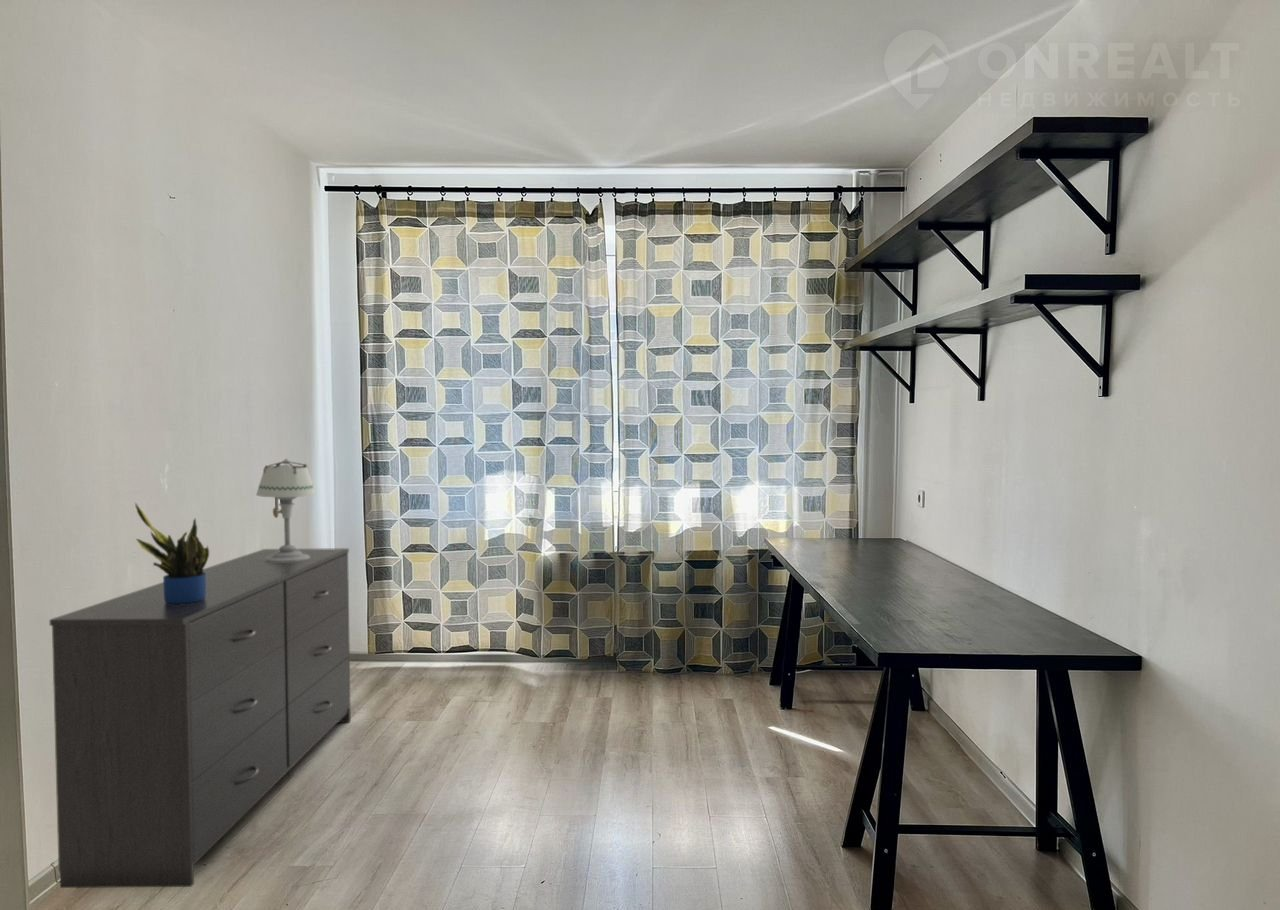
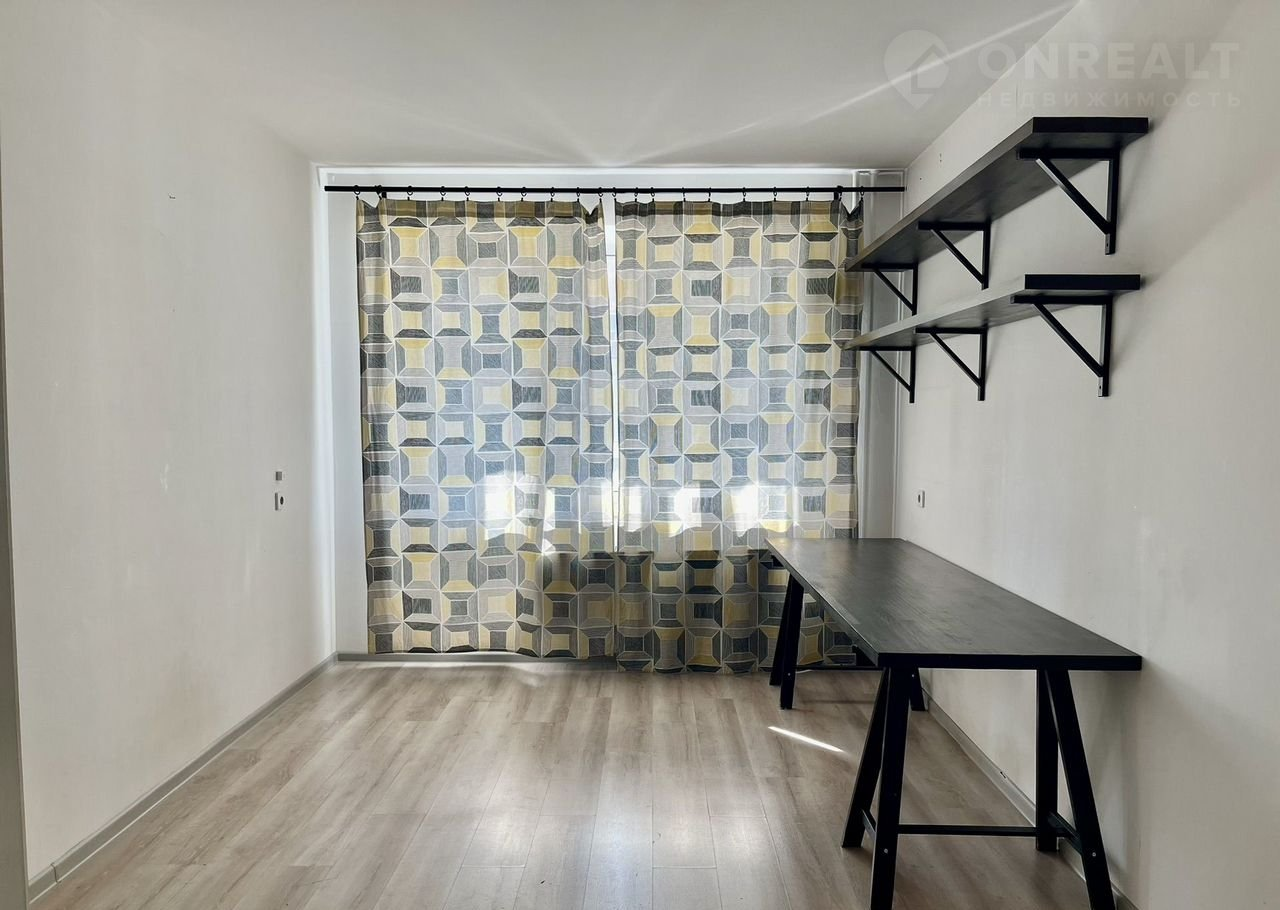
- potted plant (170, 552)
- table lamp (286, 508)
- dresser (239, 681)
